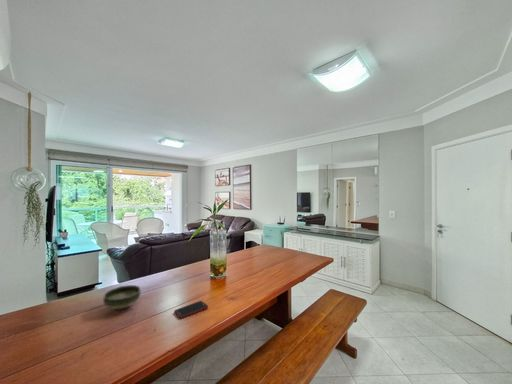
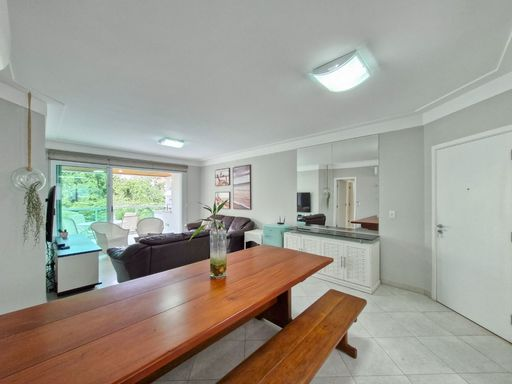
- bowl (122, 299)
- cell phone (191, 309)
